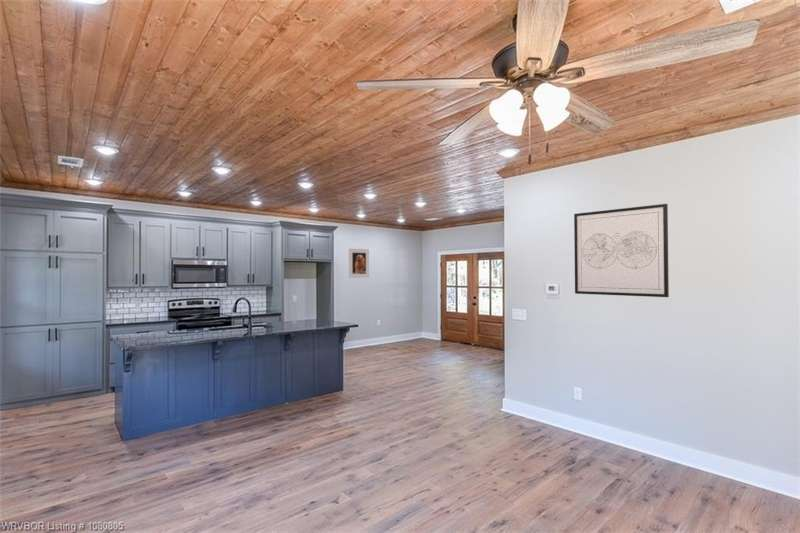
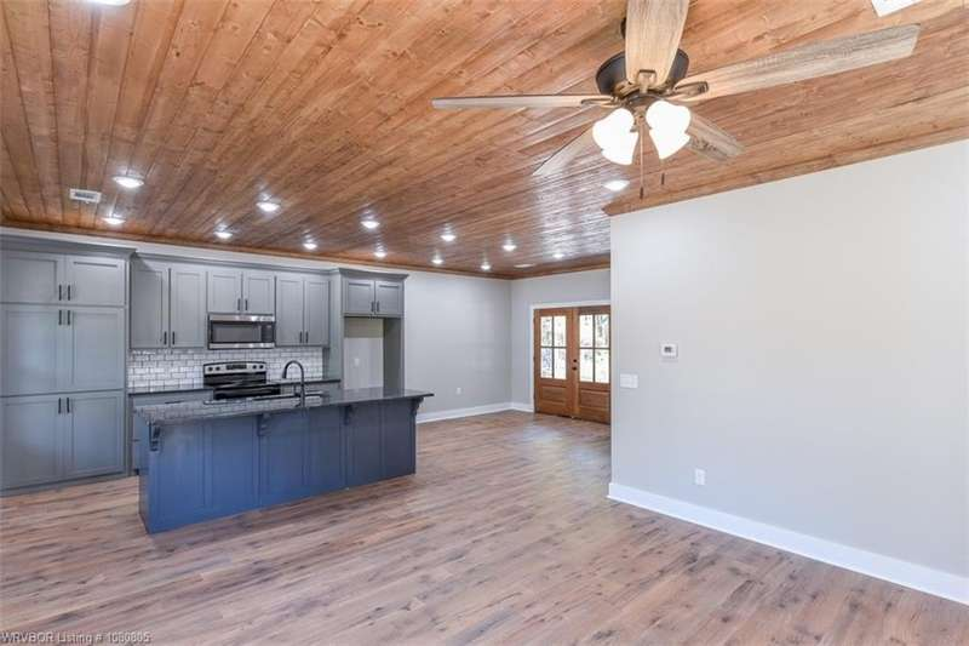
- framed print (359, 263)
- wall art (617, 252)
